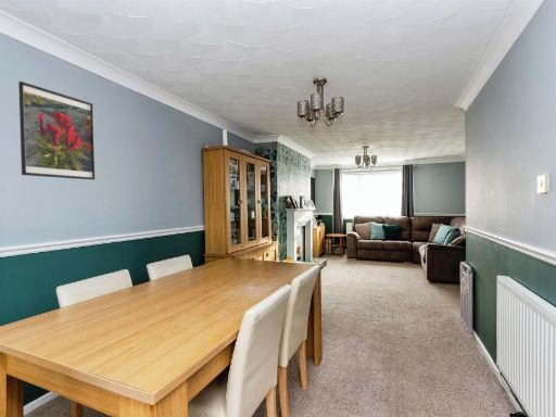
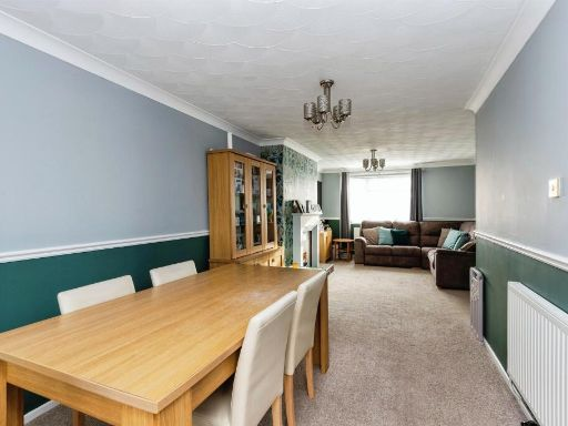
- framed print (61, 136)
